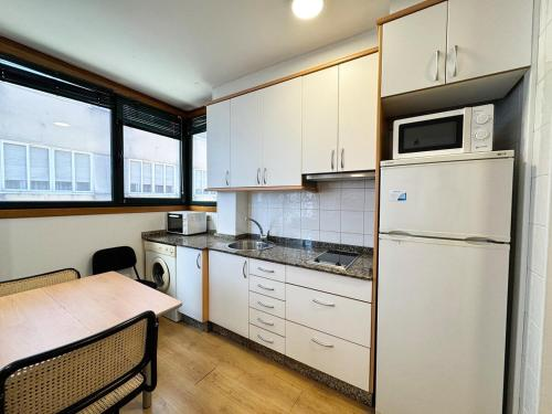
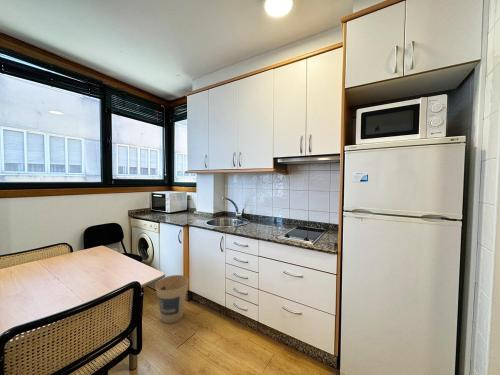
+ trash can (172, 299)
